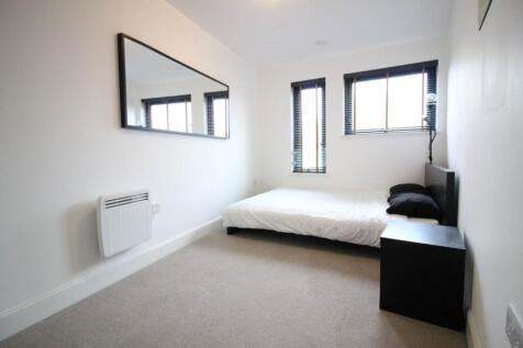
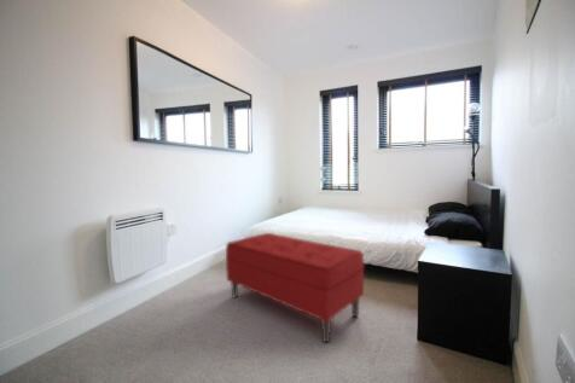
+ bench (290, 275)
